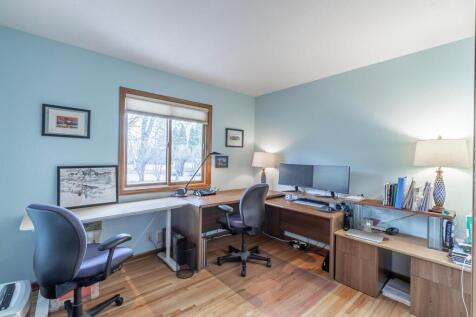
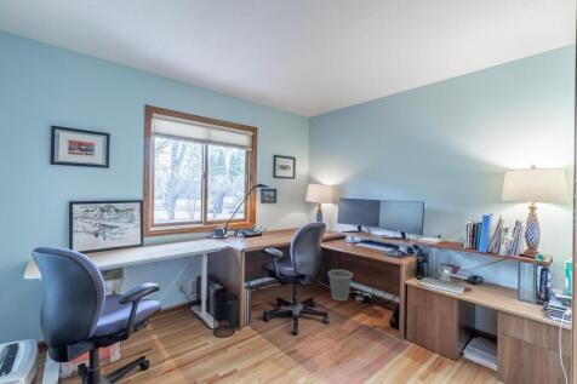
+ wastebasket (339, 285)
